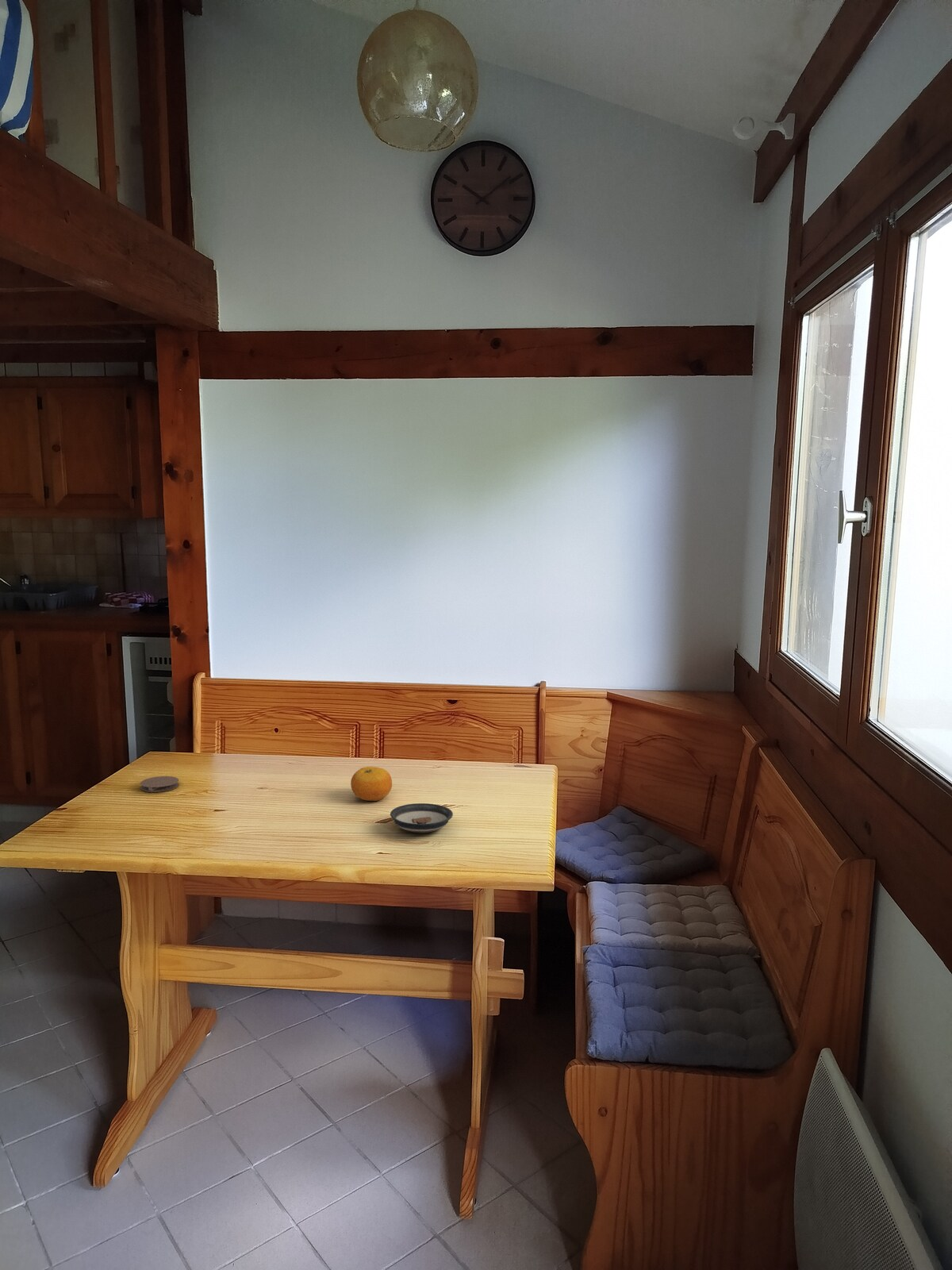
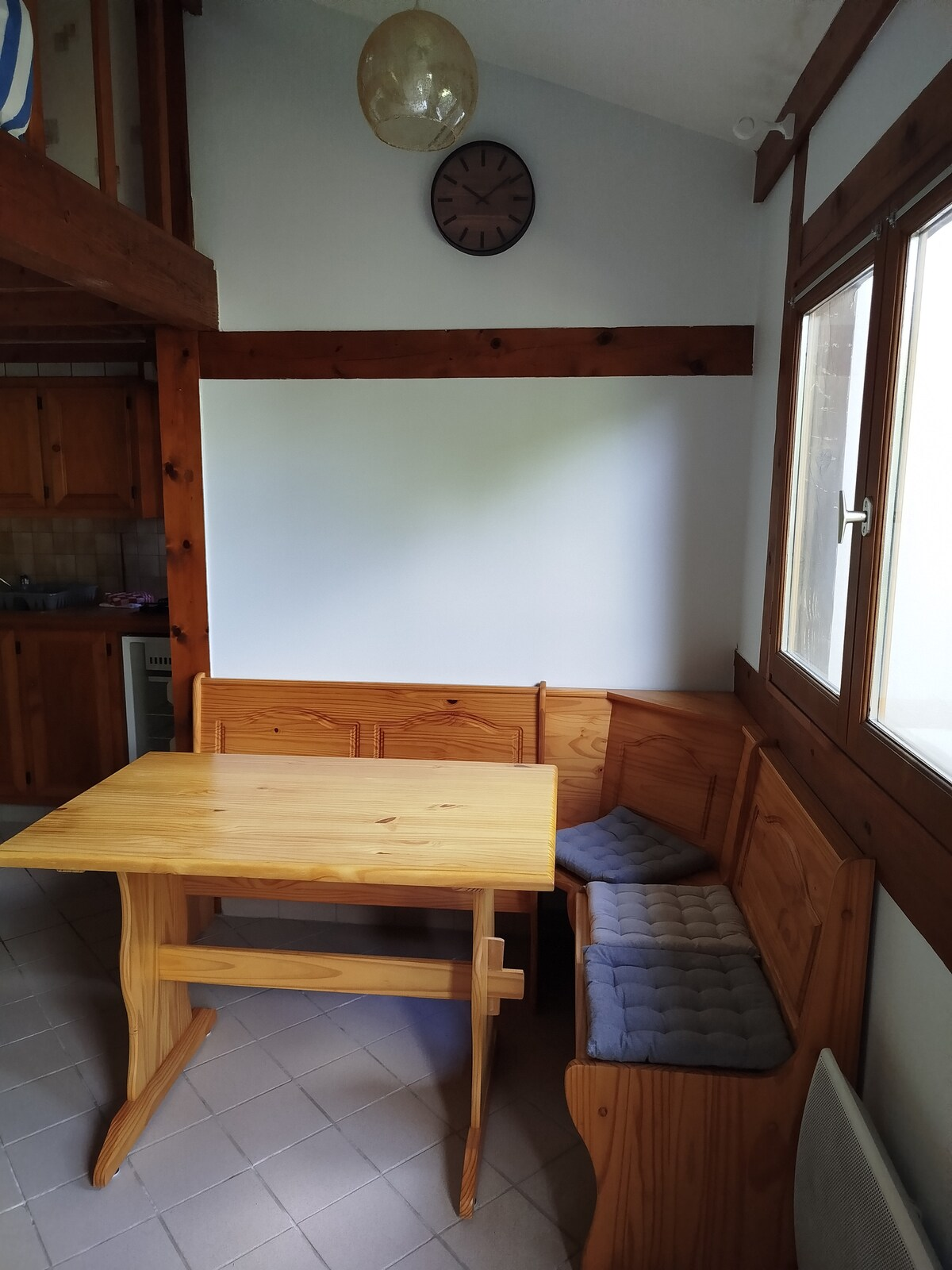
- fruit (371, 783)
- coaster (159, 783)
- saucer (421, 820)
